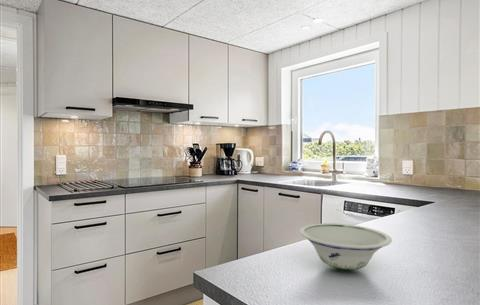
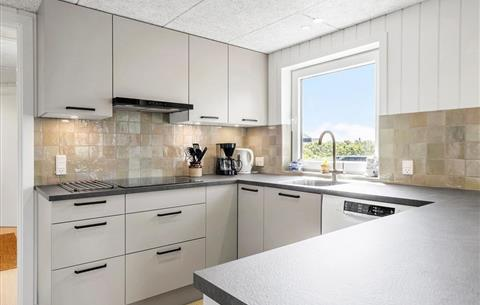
- bowl (343, 250)
